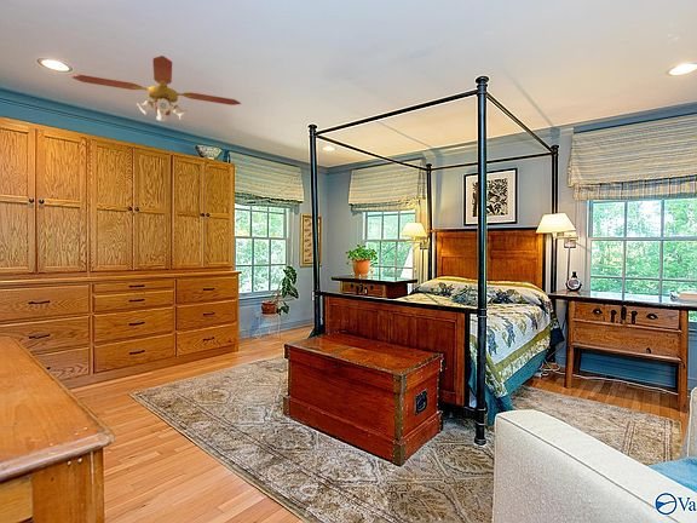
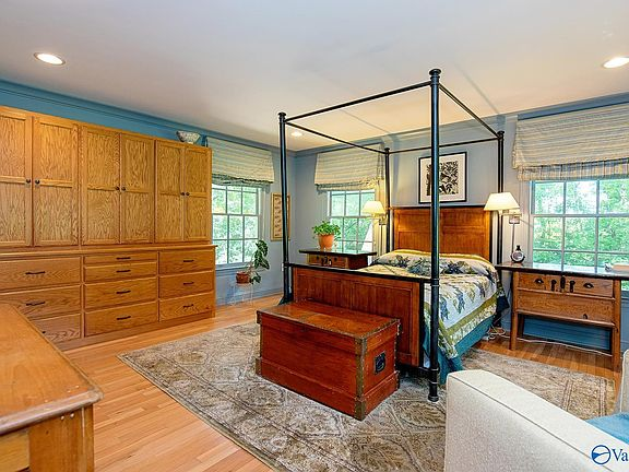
- ceiling fan (162, 96)
